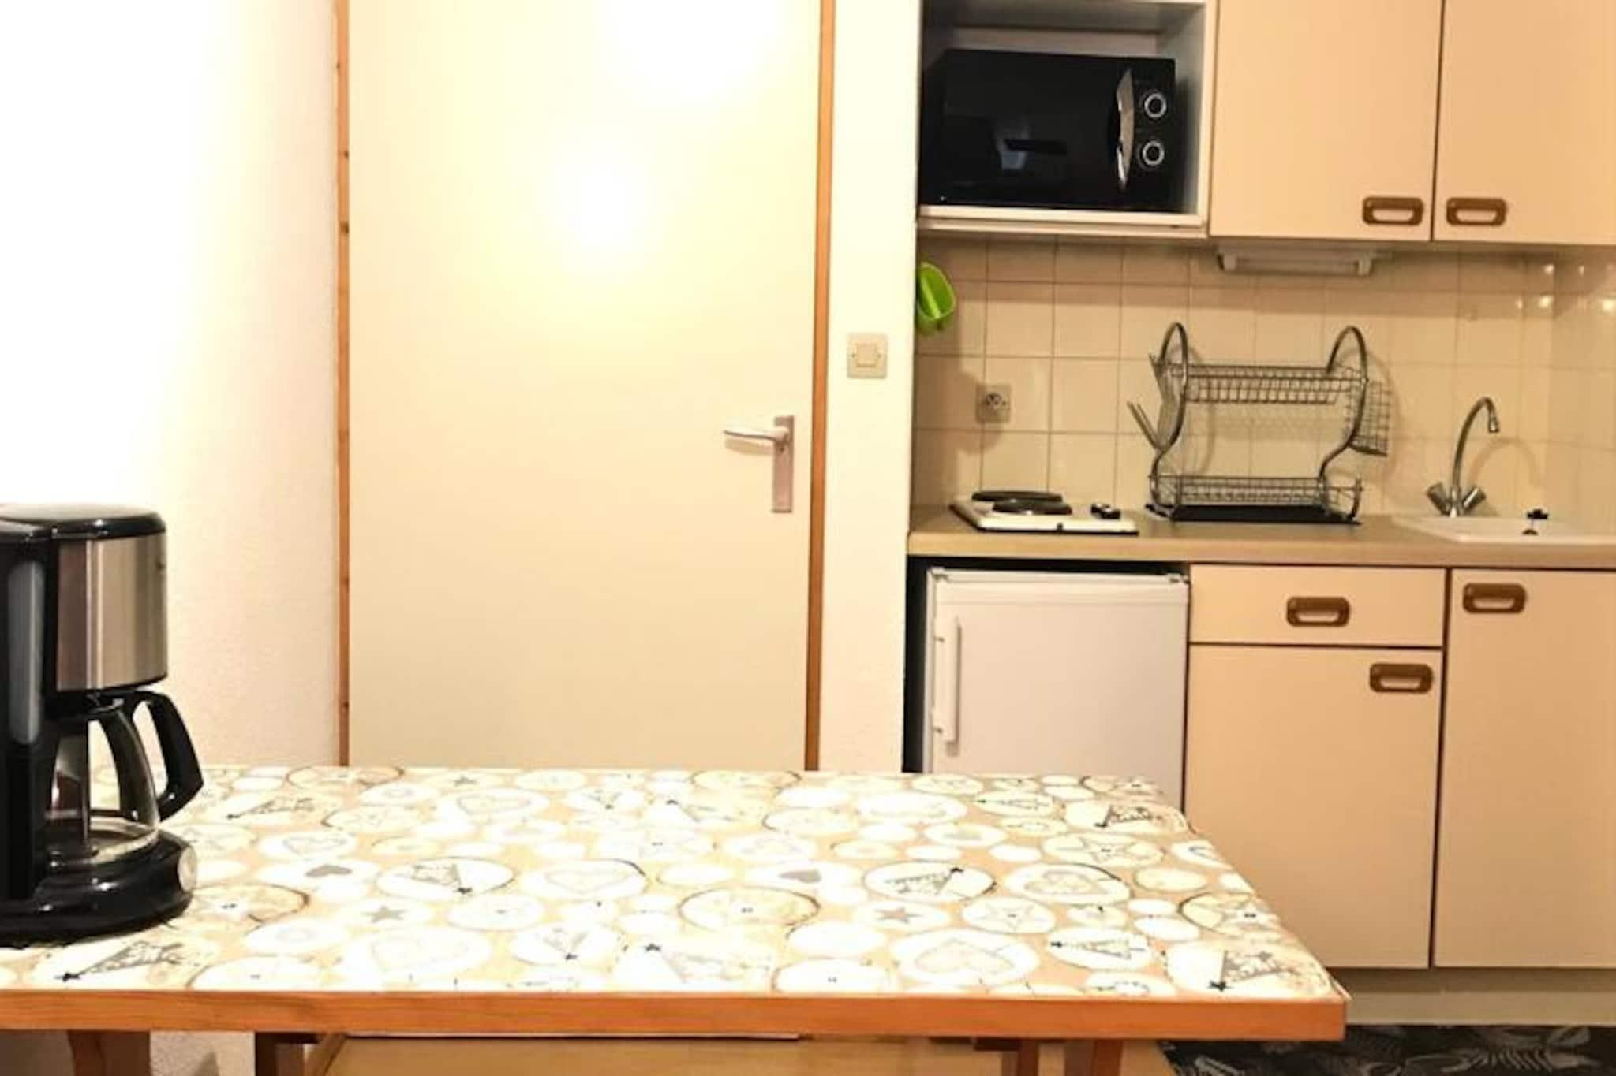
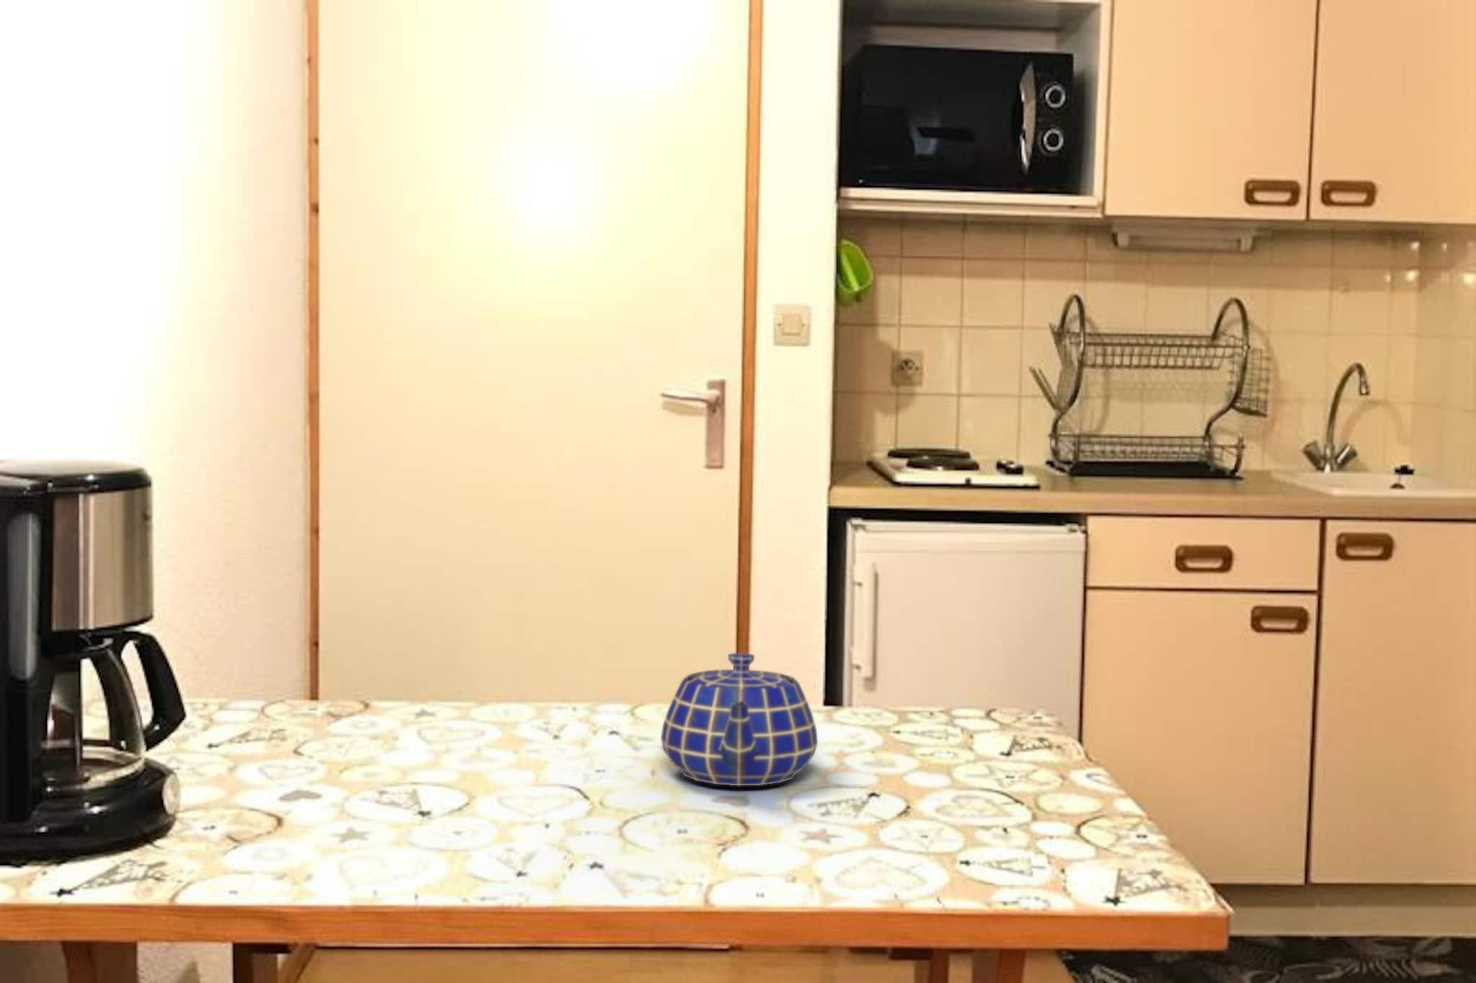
+ teapot (740, 715)
